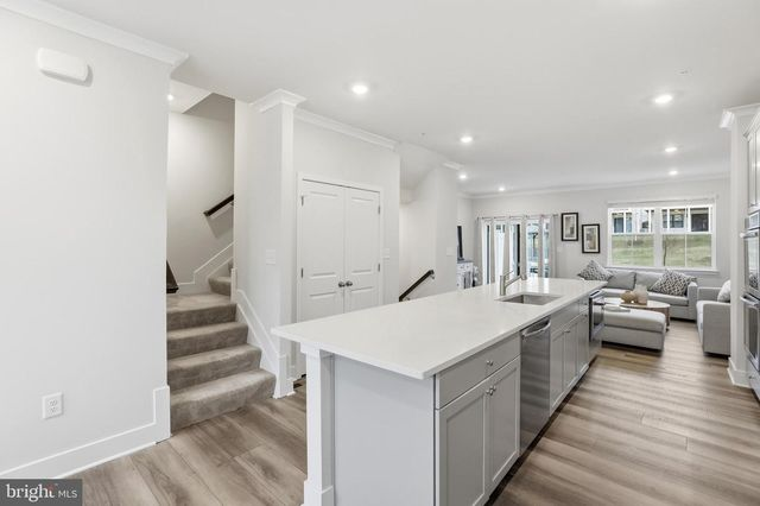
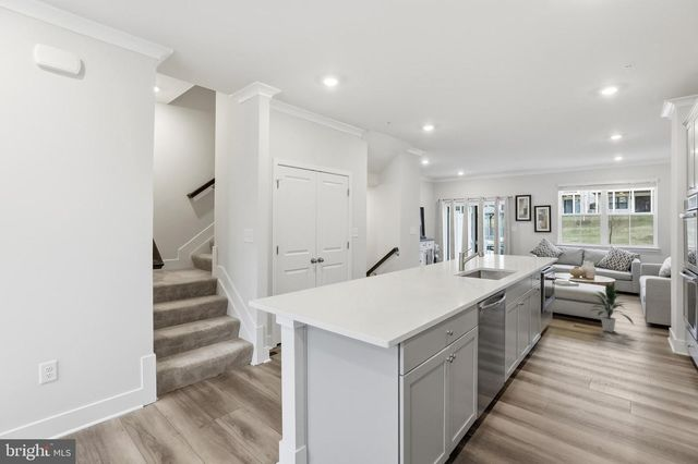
+ indoor plant (609, 307)
